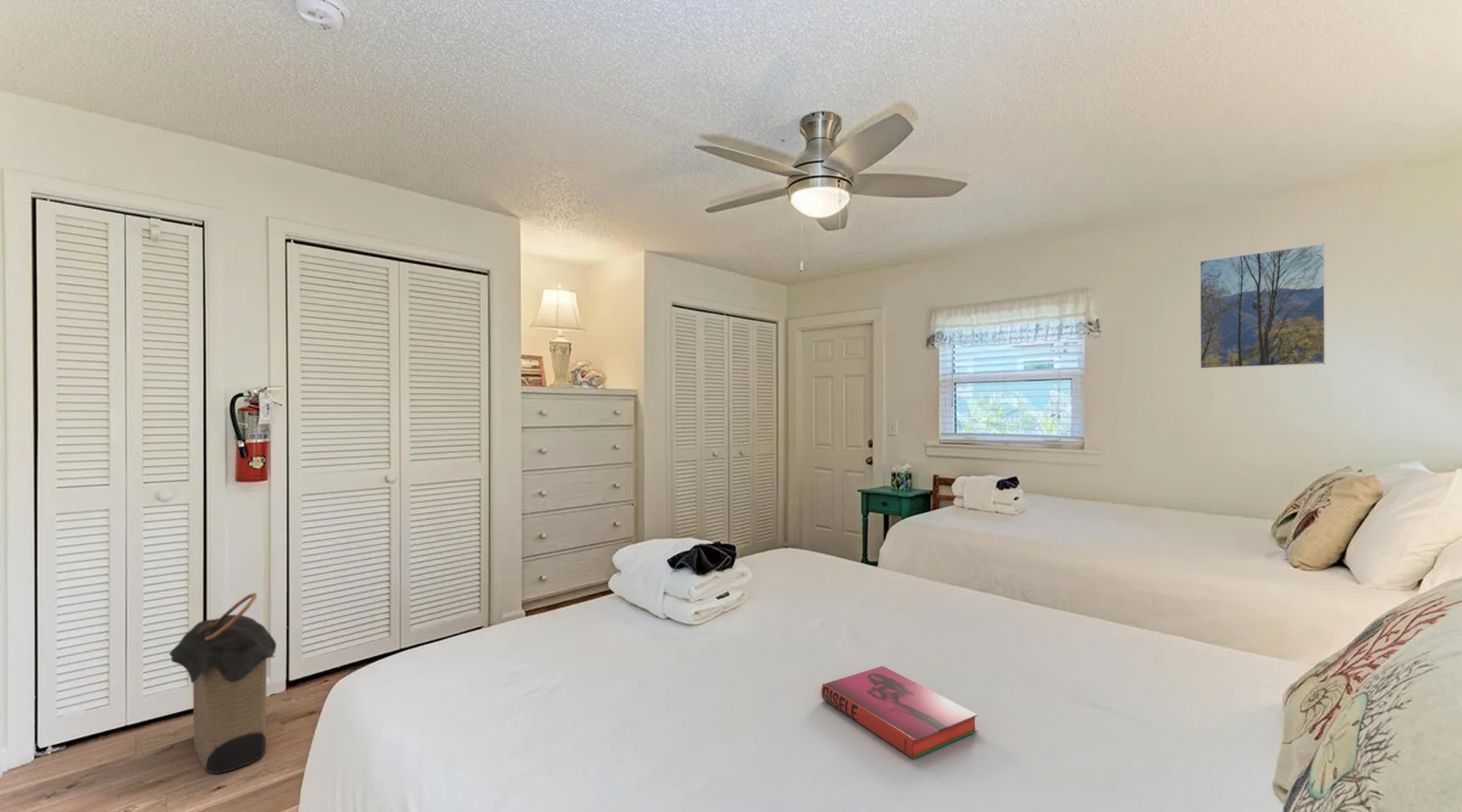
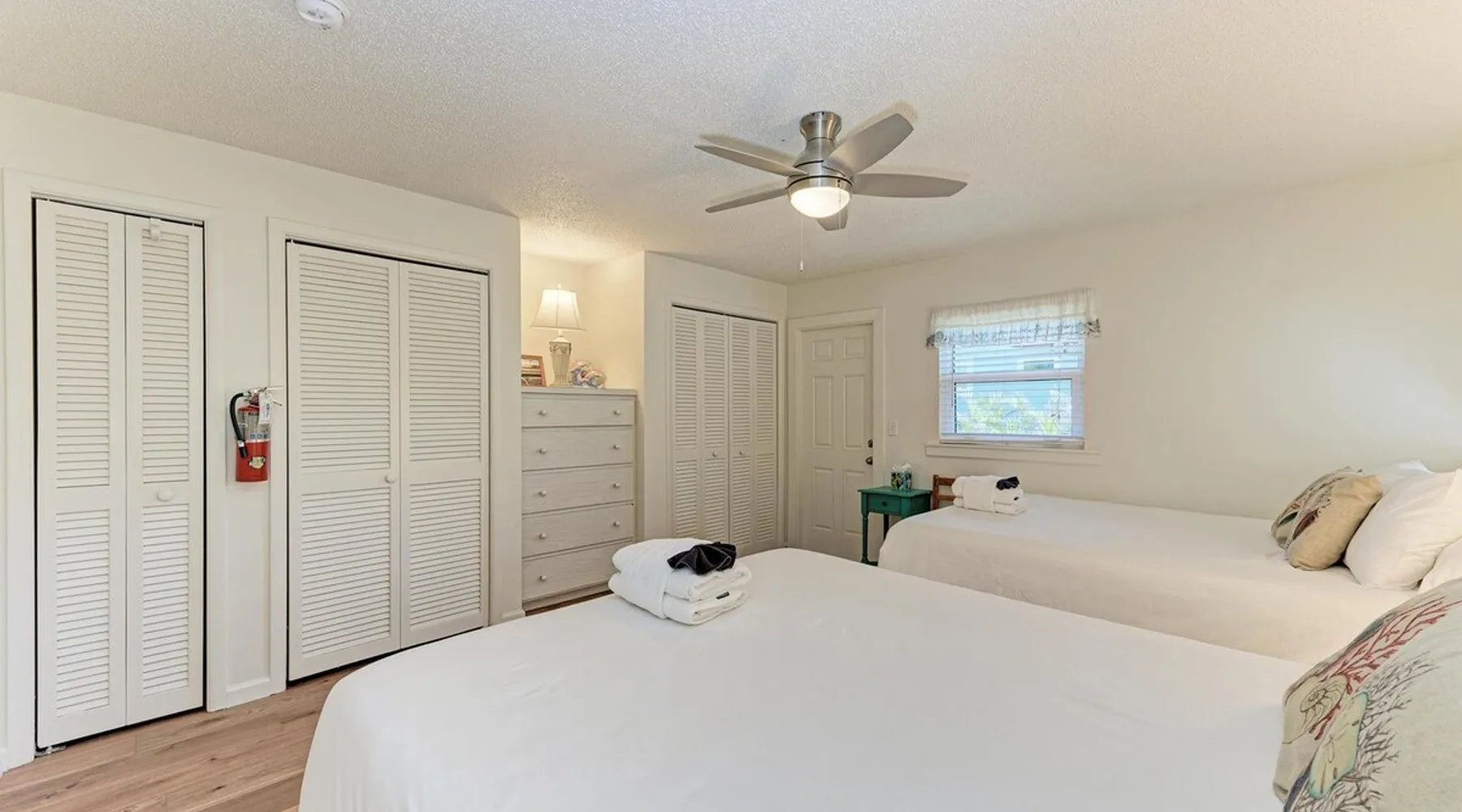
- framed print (1259, 309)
- laundry hamper (224, 671)
- hardback book (895, 706)
